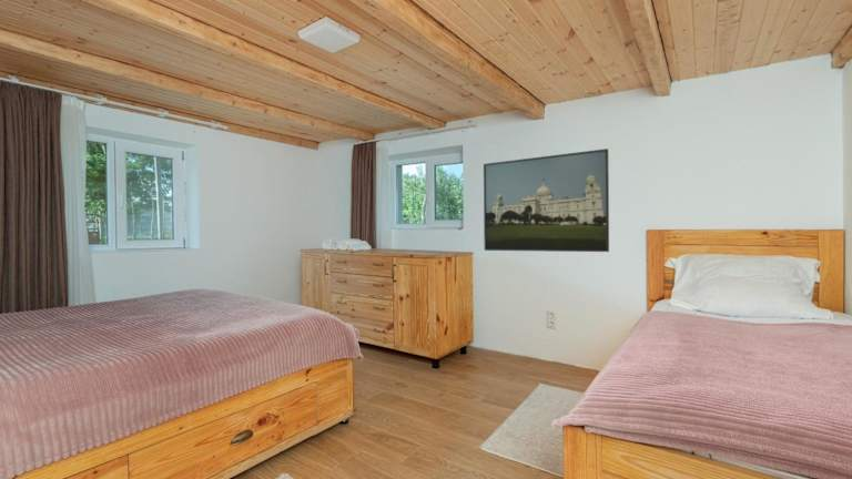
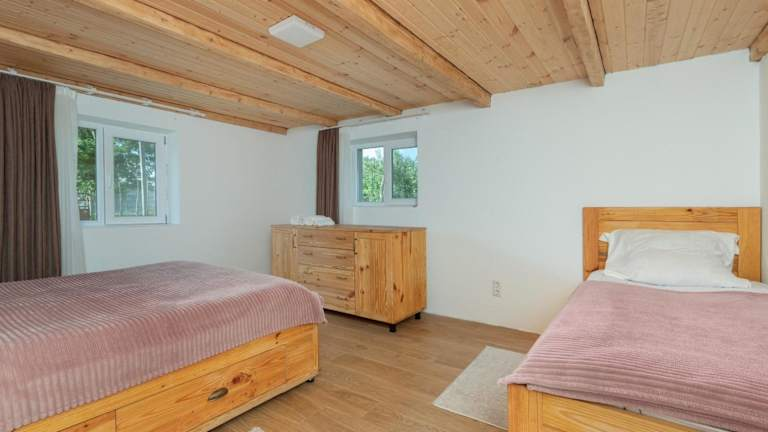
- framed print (540, 204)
